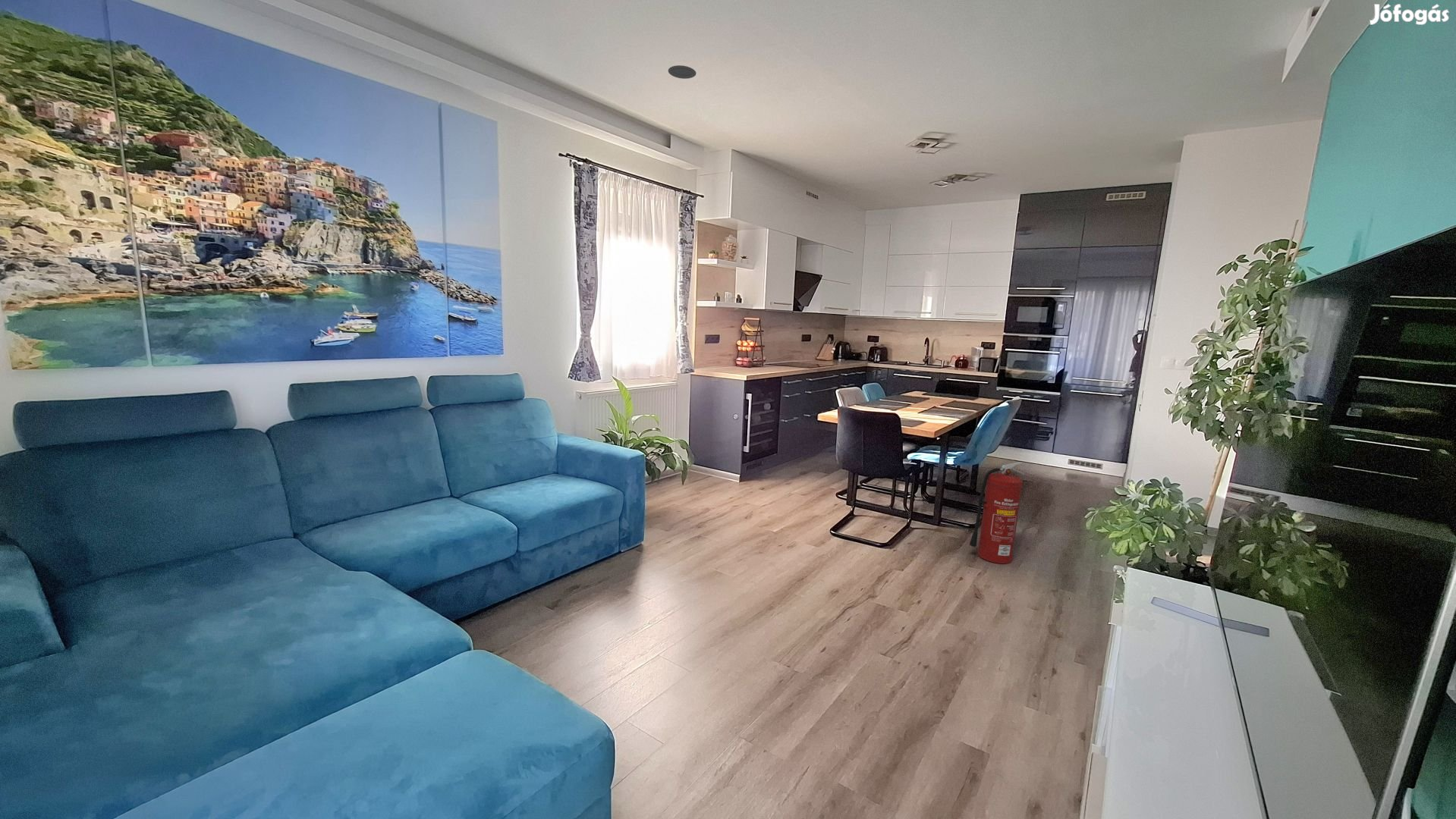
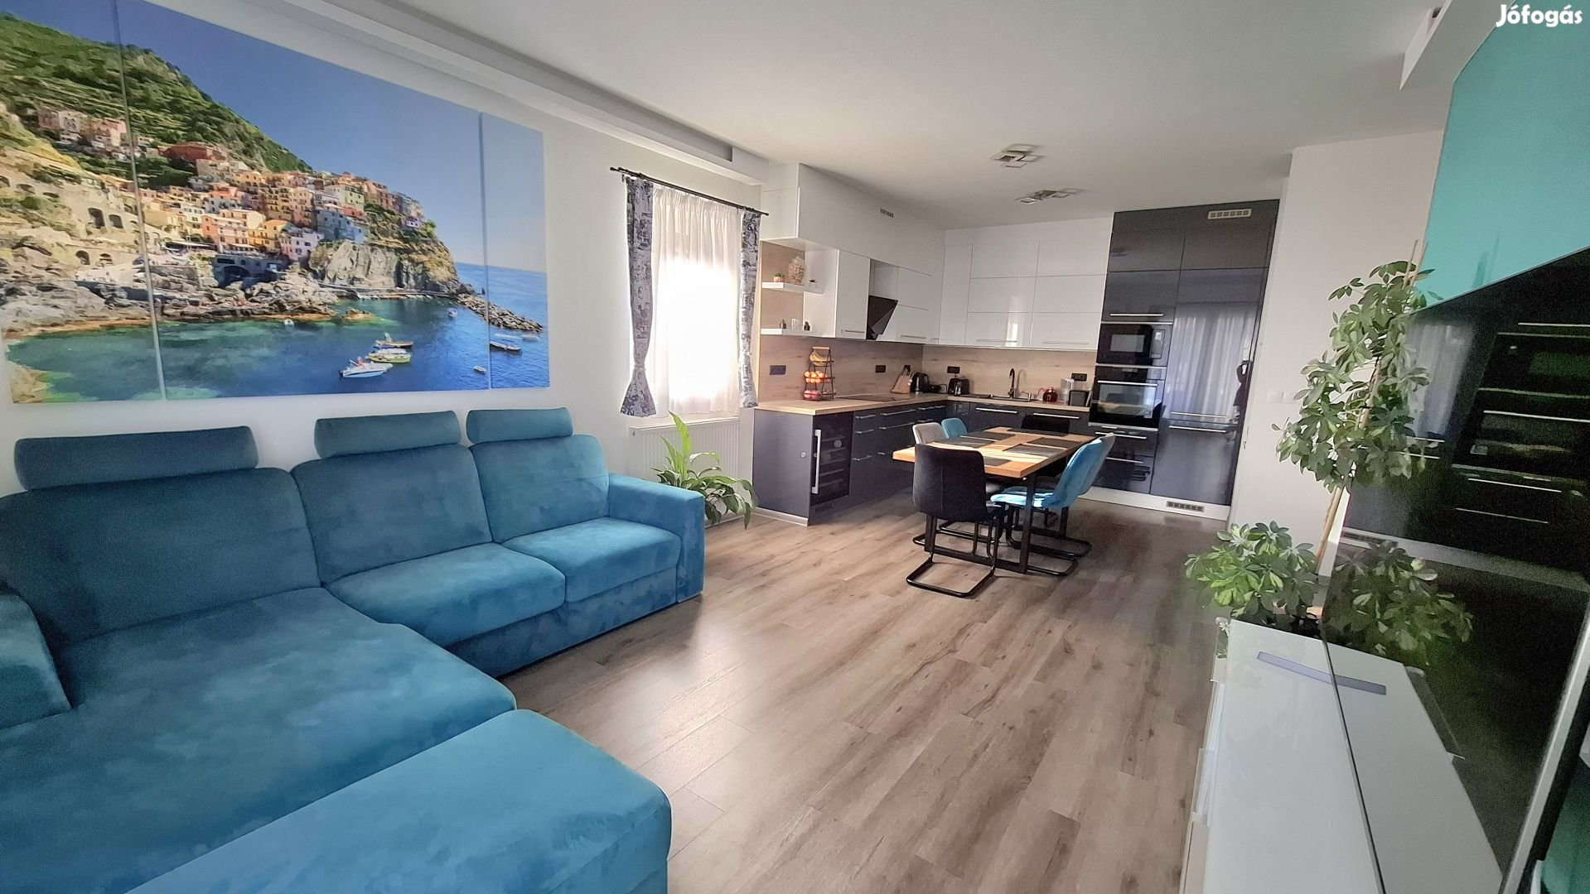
- fire extinguisher (995, 509)
- recessed light (682, 70)
